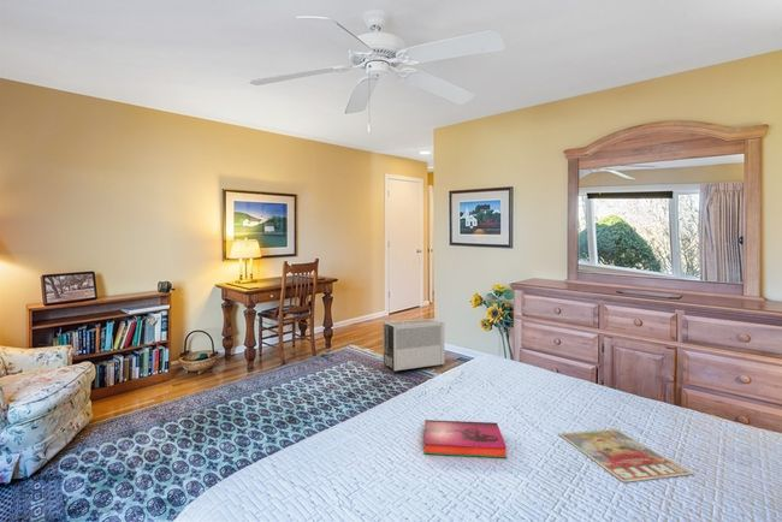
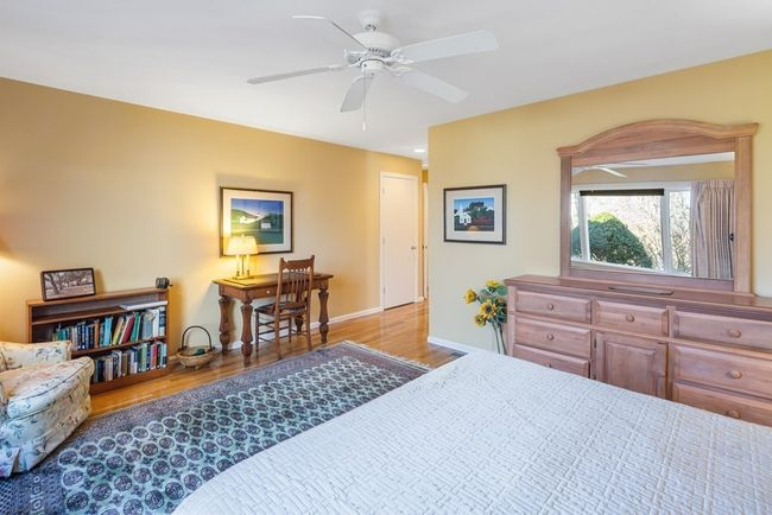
- air purifier (414, 344)
- hardback book (462, 437)
- magazine (618, 451)
